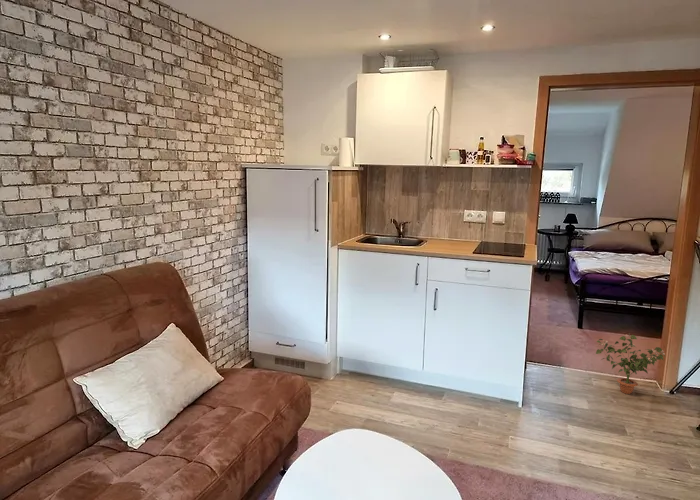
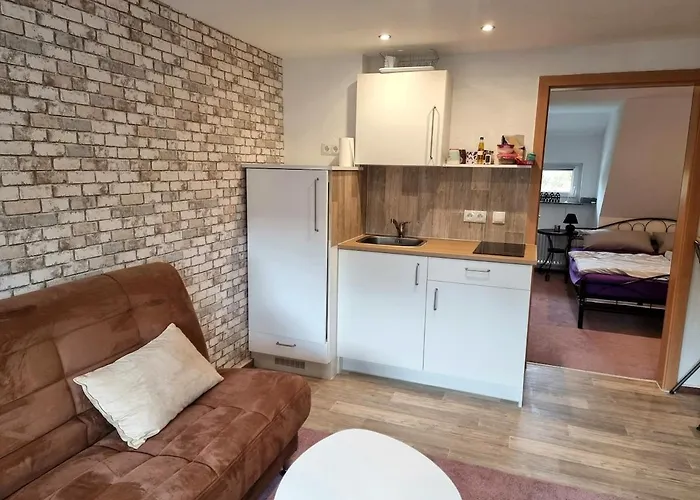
- potted plant (629, 364)
